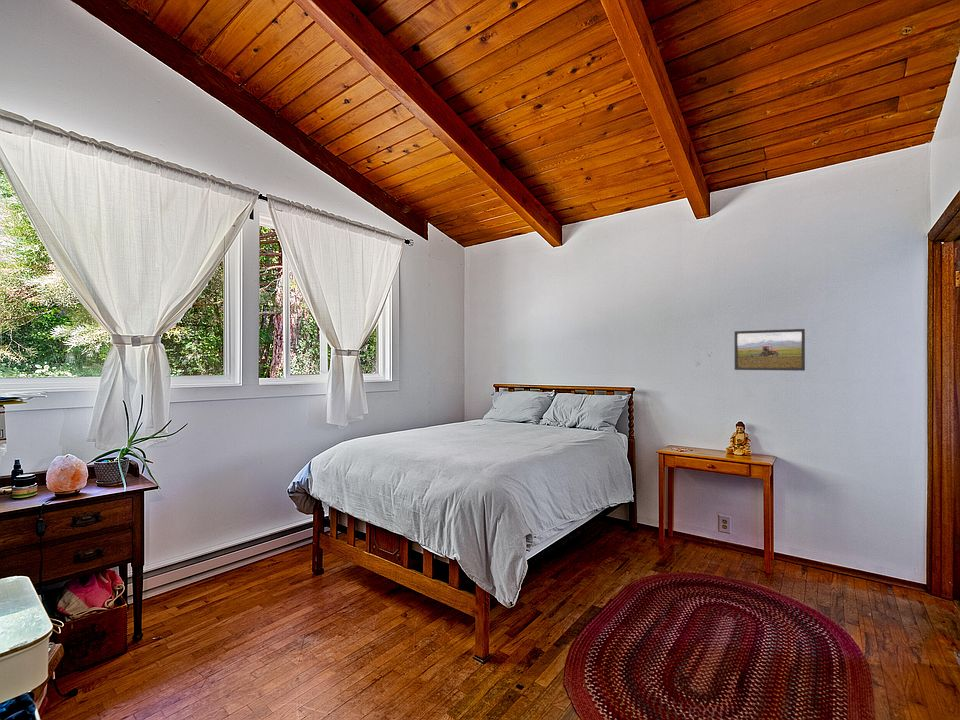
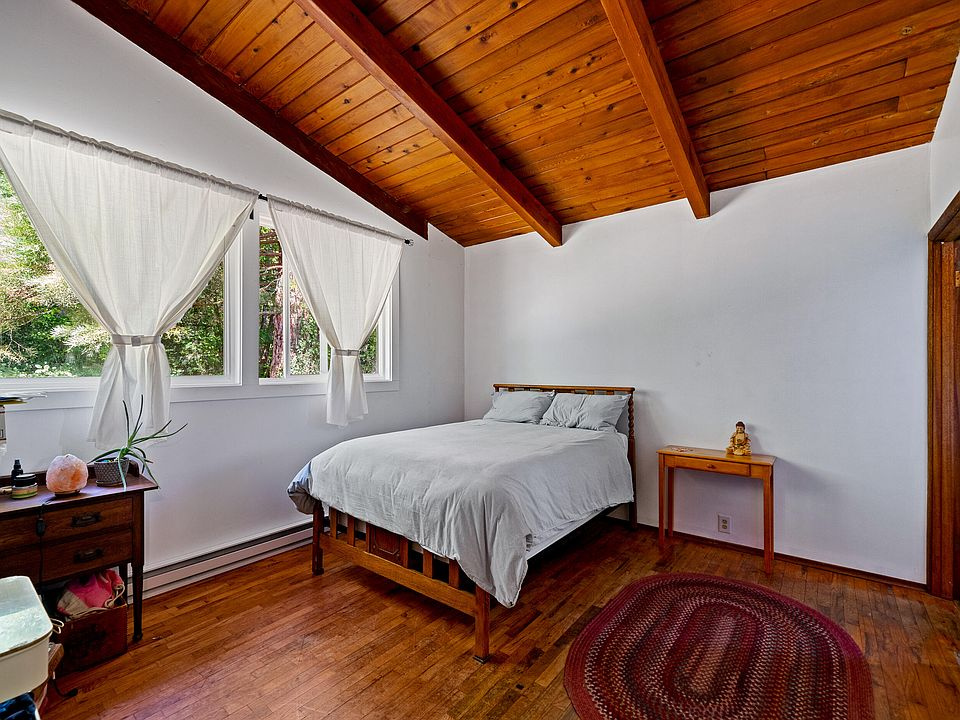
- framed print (768, 350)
